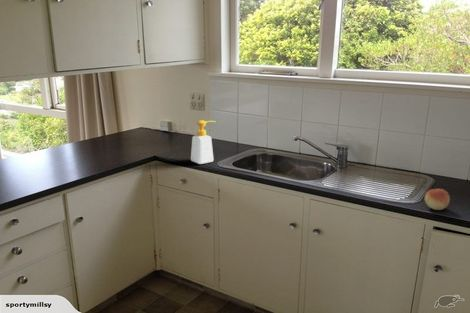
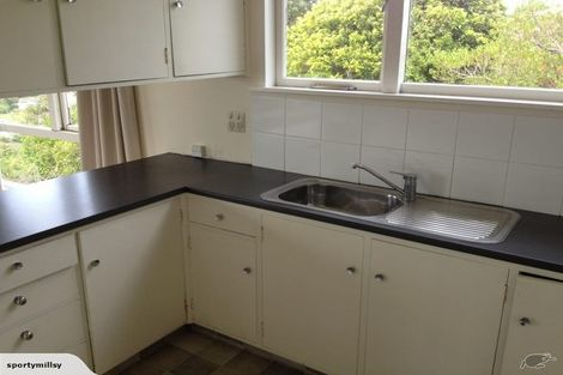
- fruit (437, 198)
- soap bottle (205, 140)
